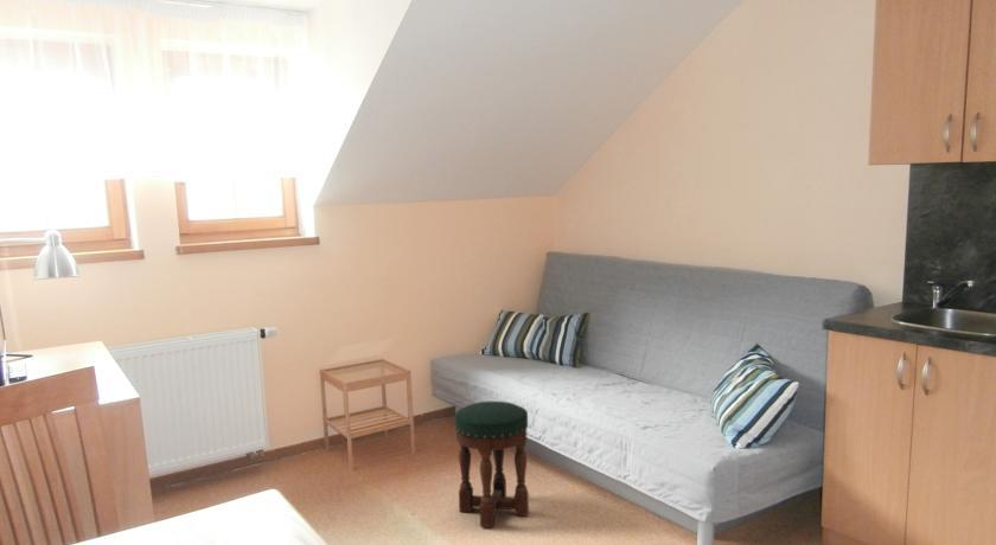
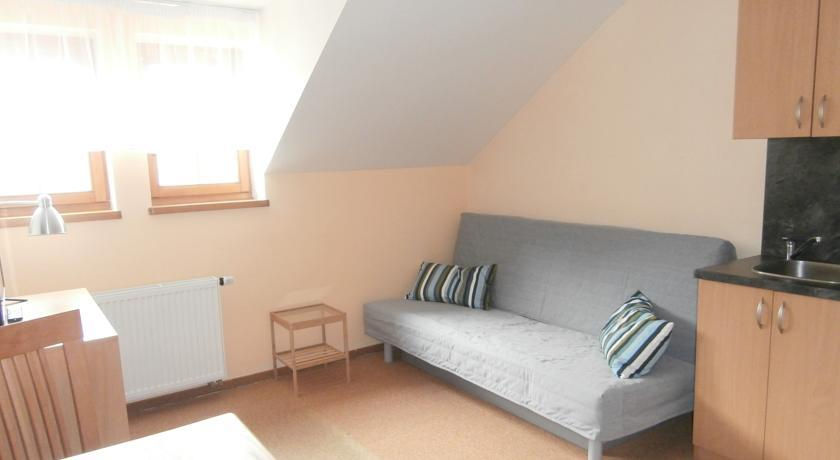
- stool (490, 460)
